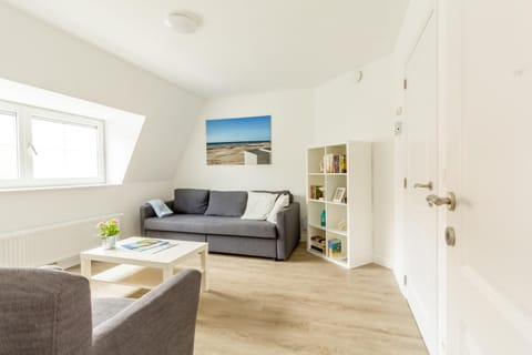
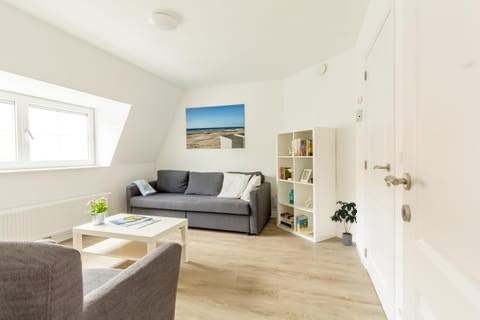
+ potted plant (347, 222)
